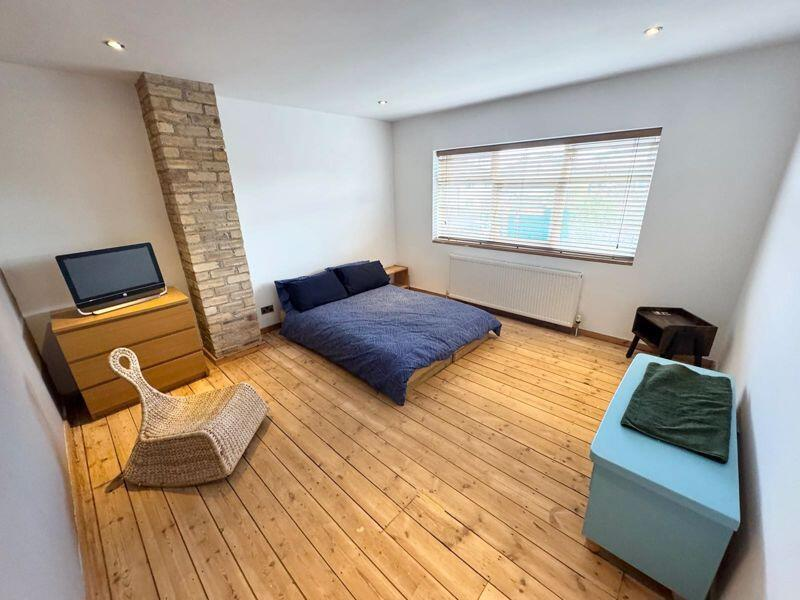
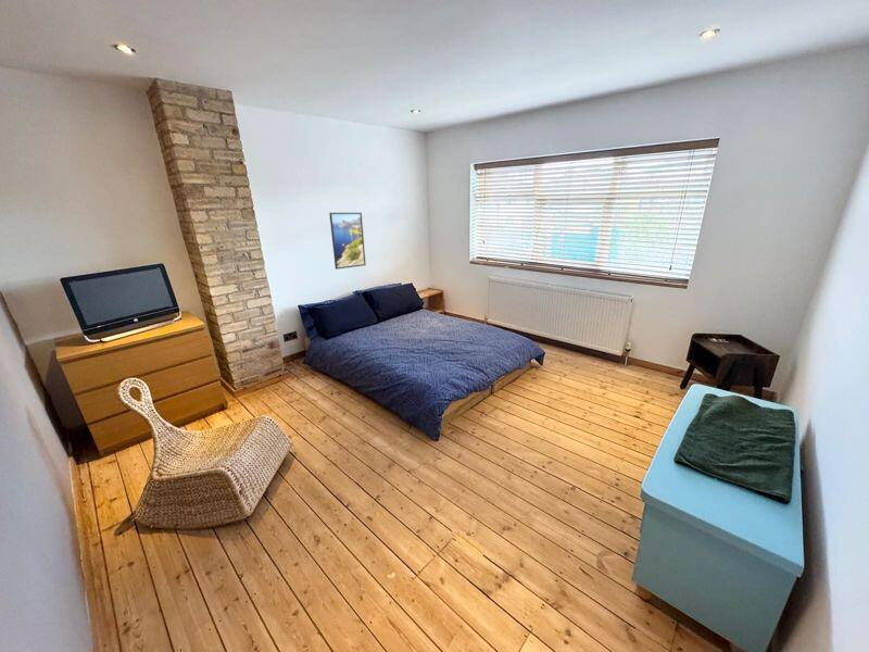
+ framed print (348, 240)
